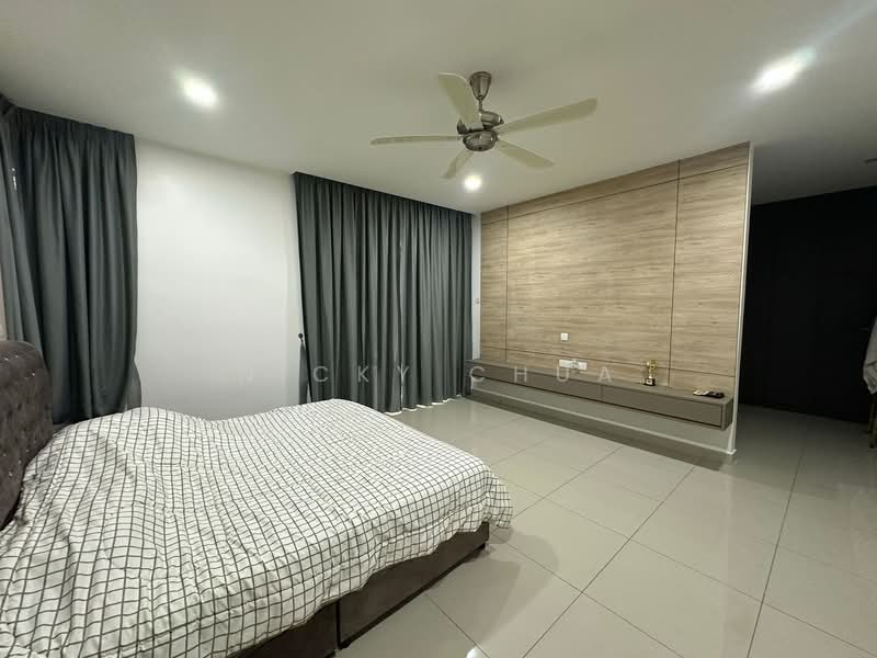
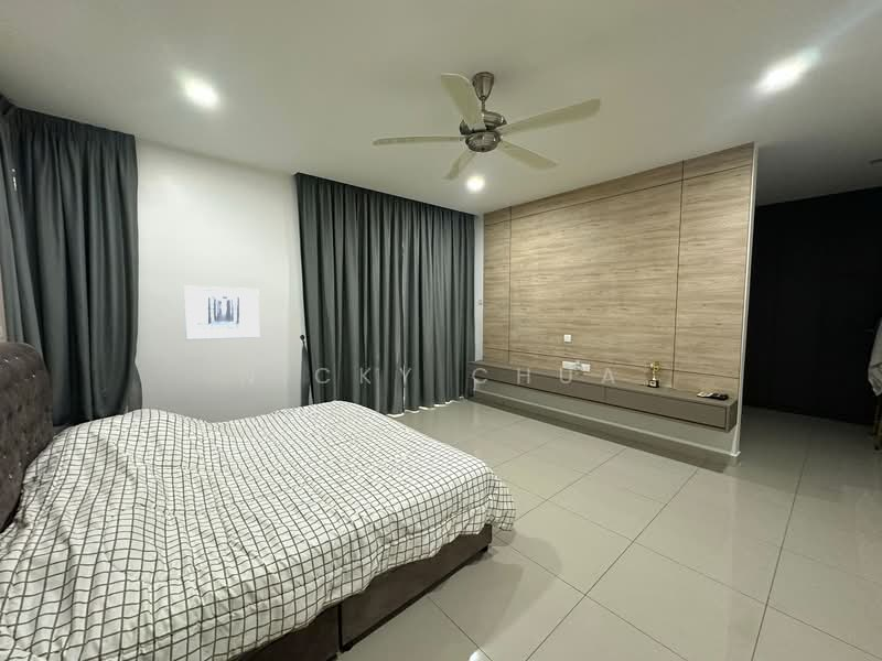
+ wall art (224, 313)
